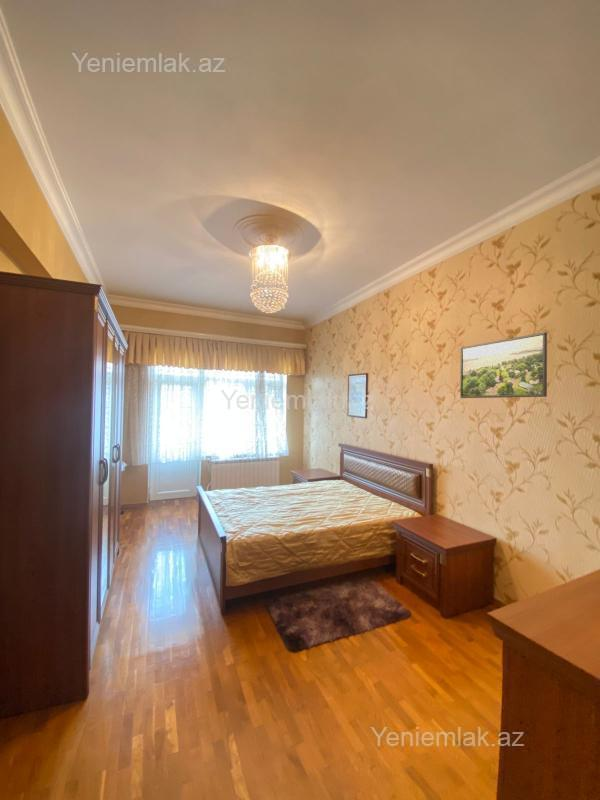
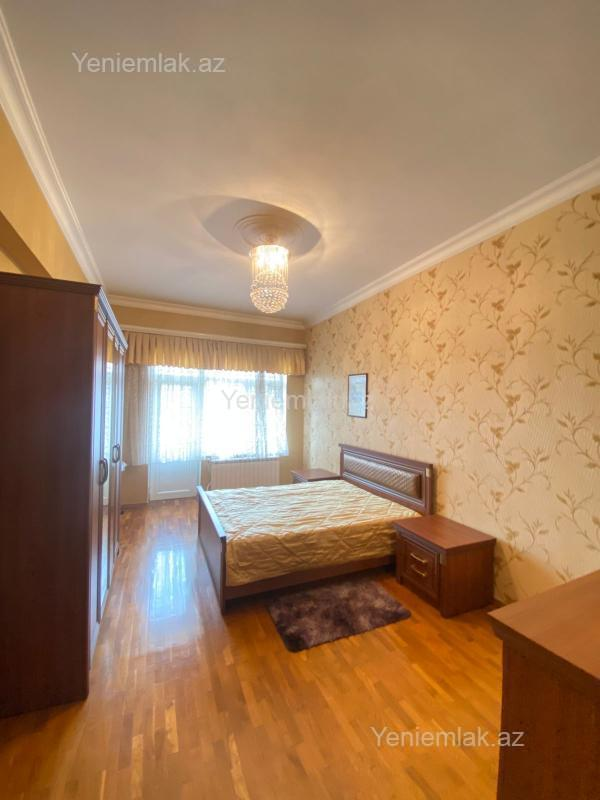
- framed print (498, 369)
